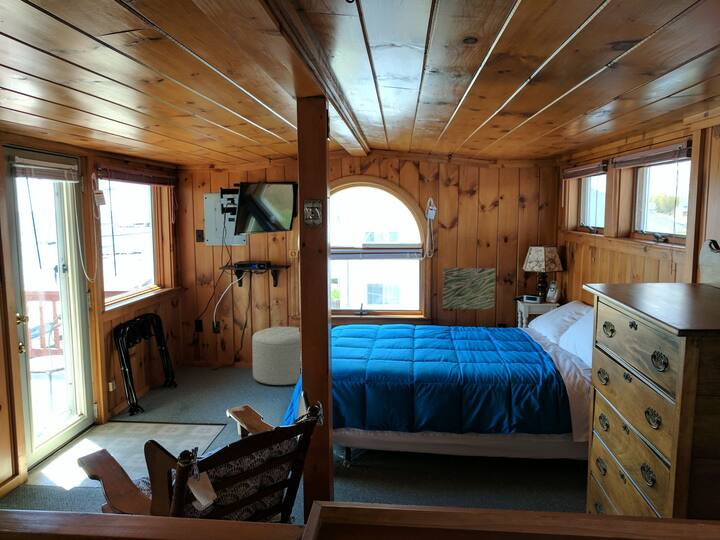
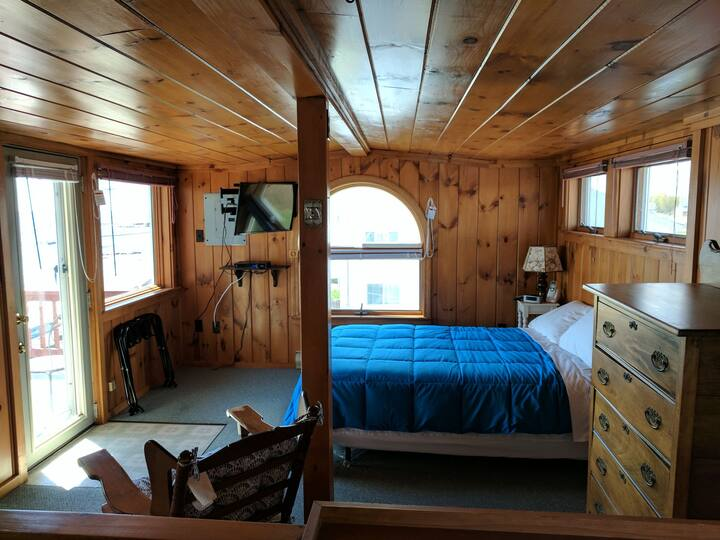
- wall art (468, 288)
- ottoman (283, 353)
